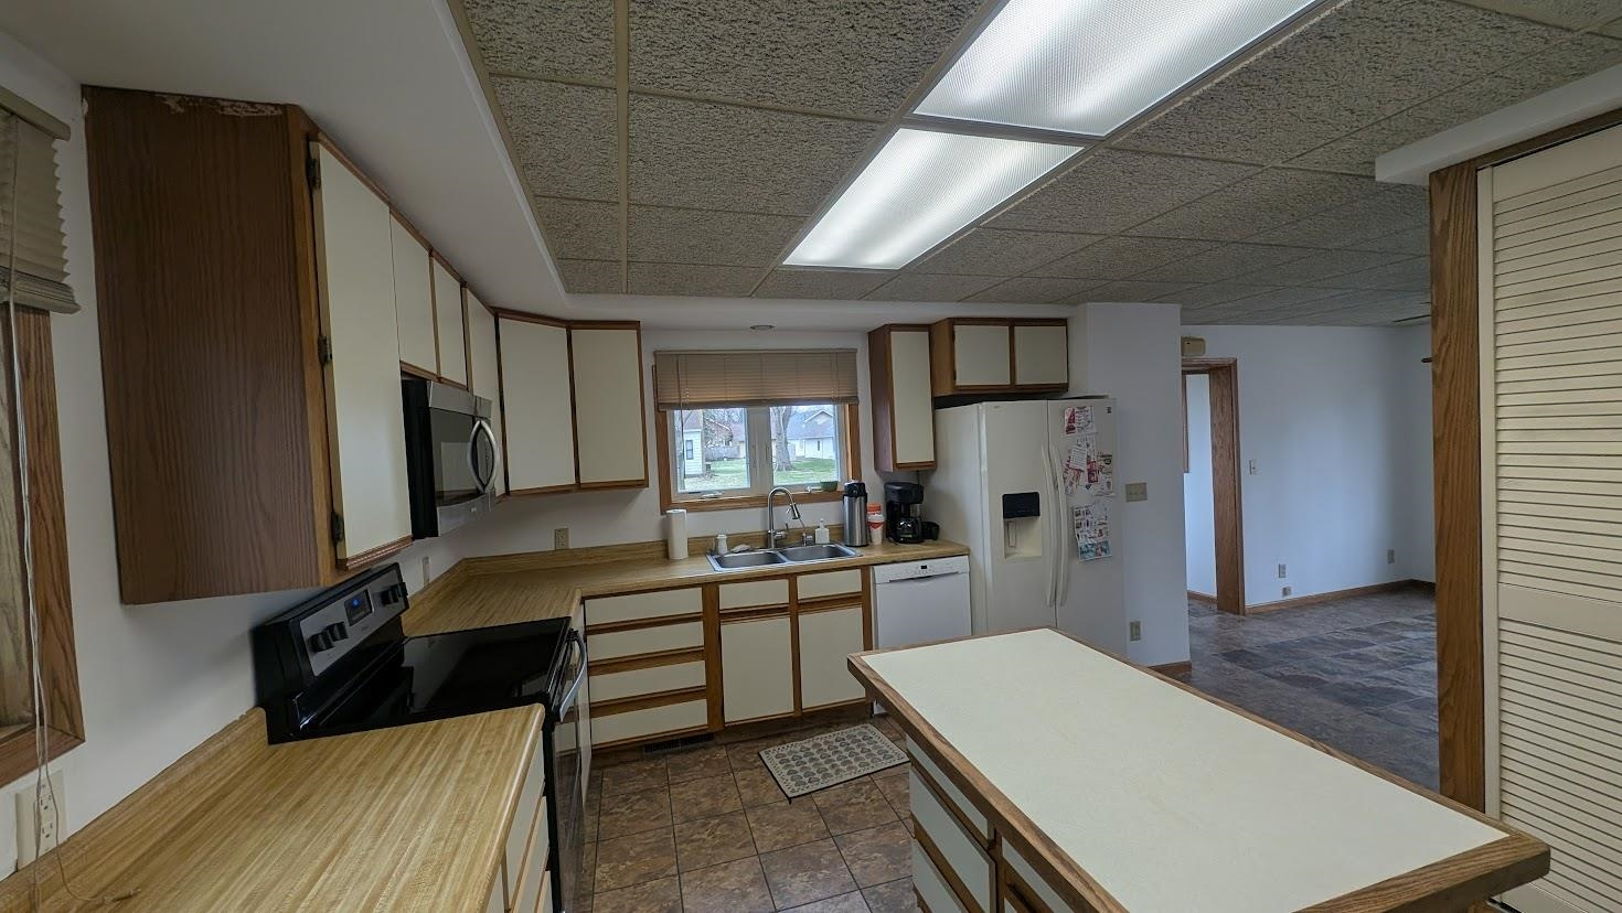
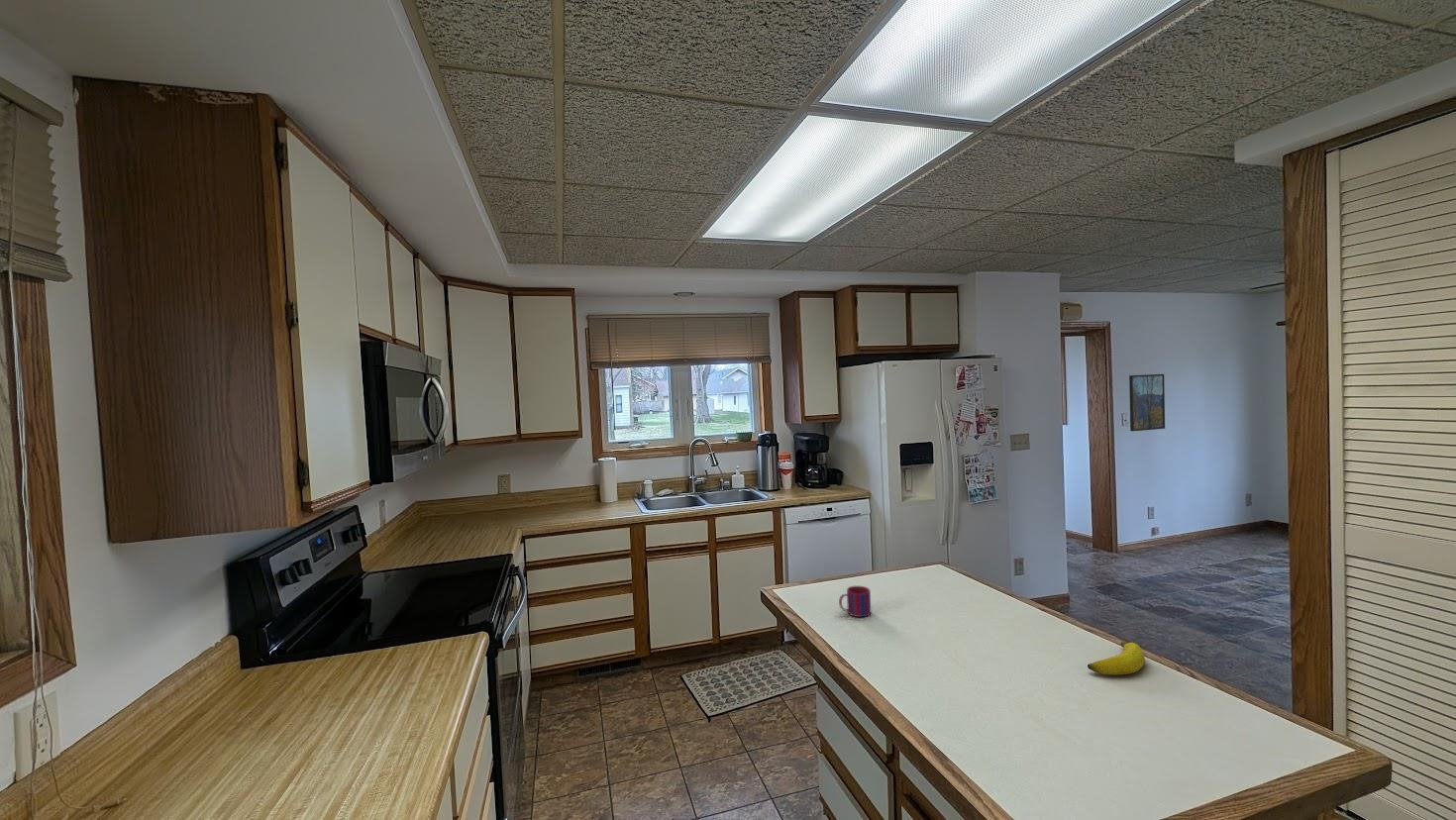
+ banana (1121, 655)
+ mug (854, 601)
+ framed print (1147, 402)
